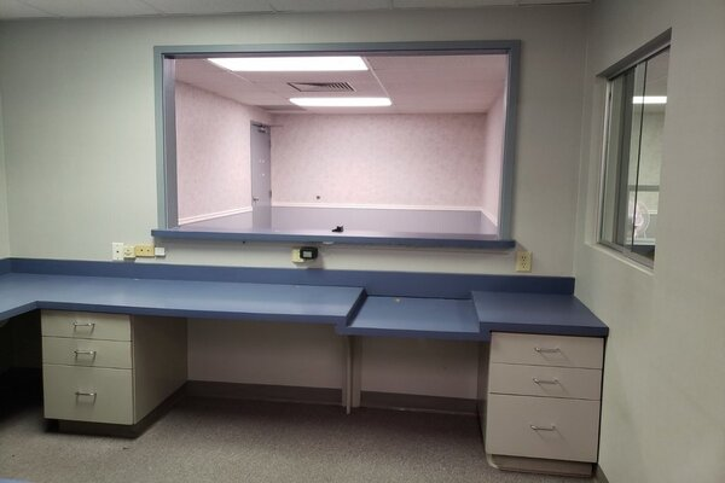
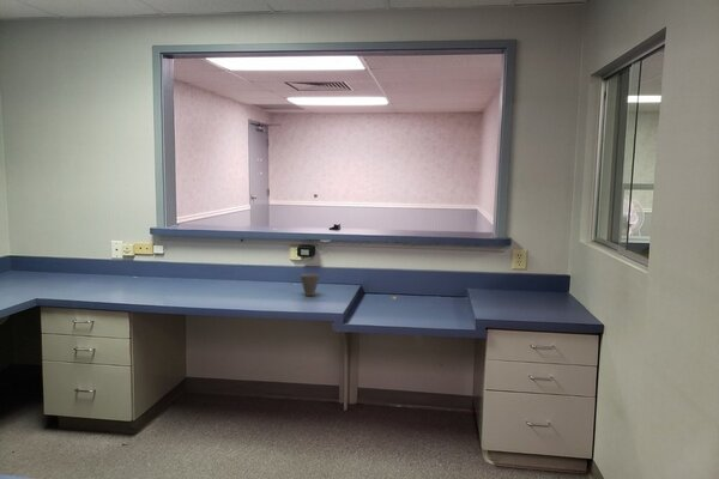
+ cup (309, 284)
